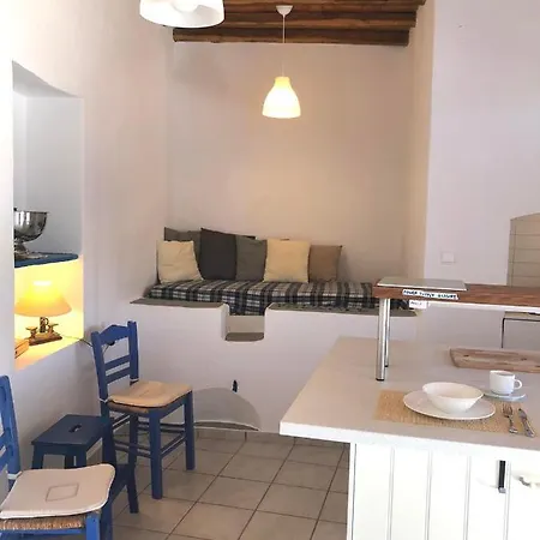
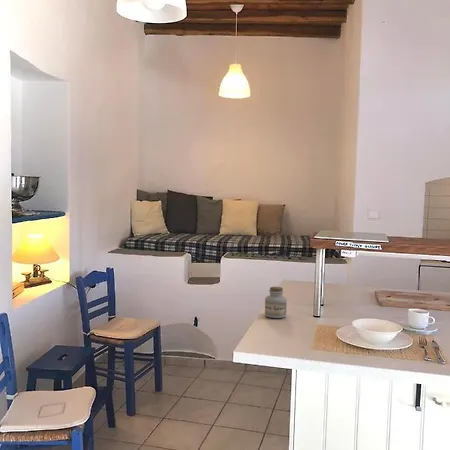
+ jar (275, 301)
